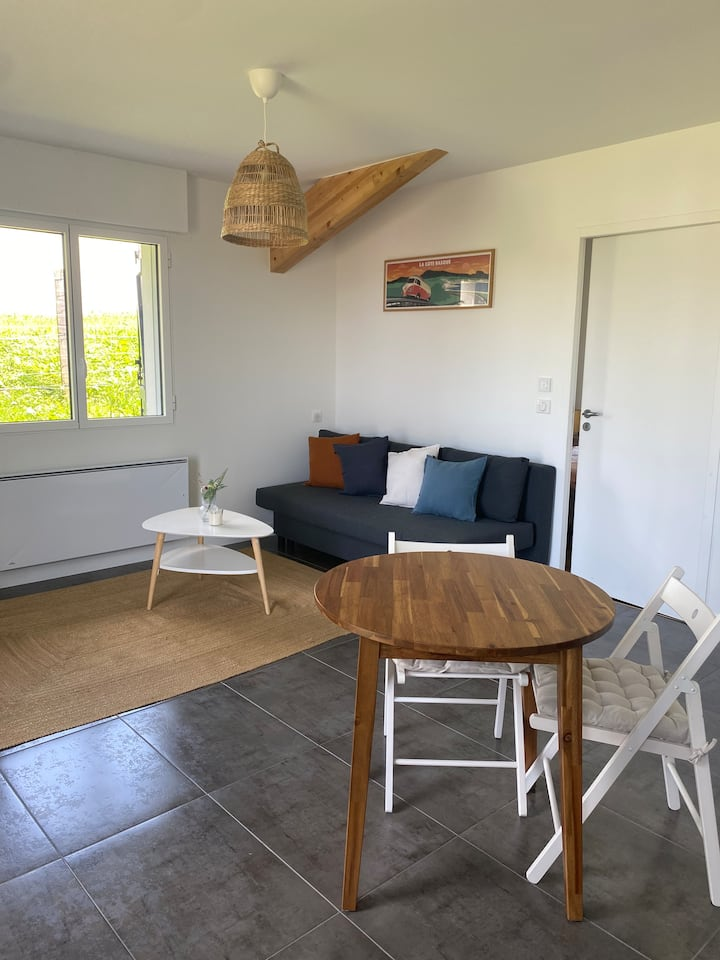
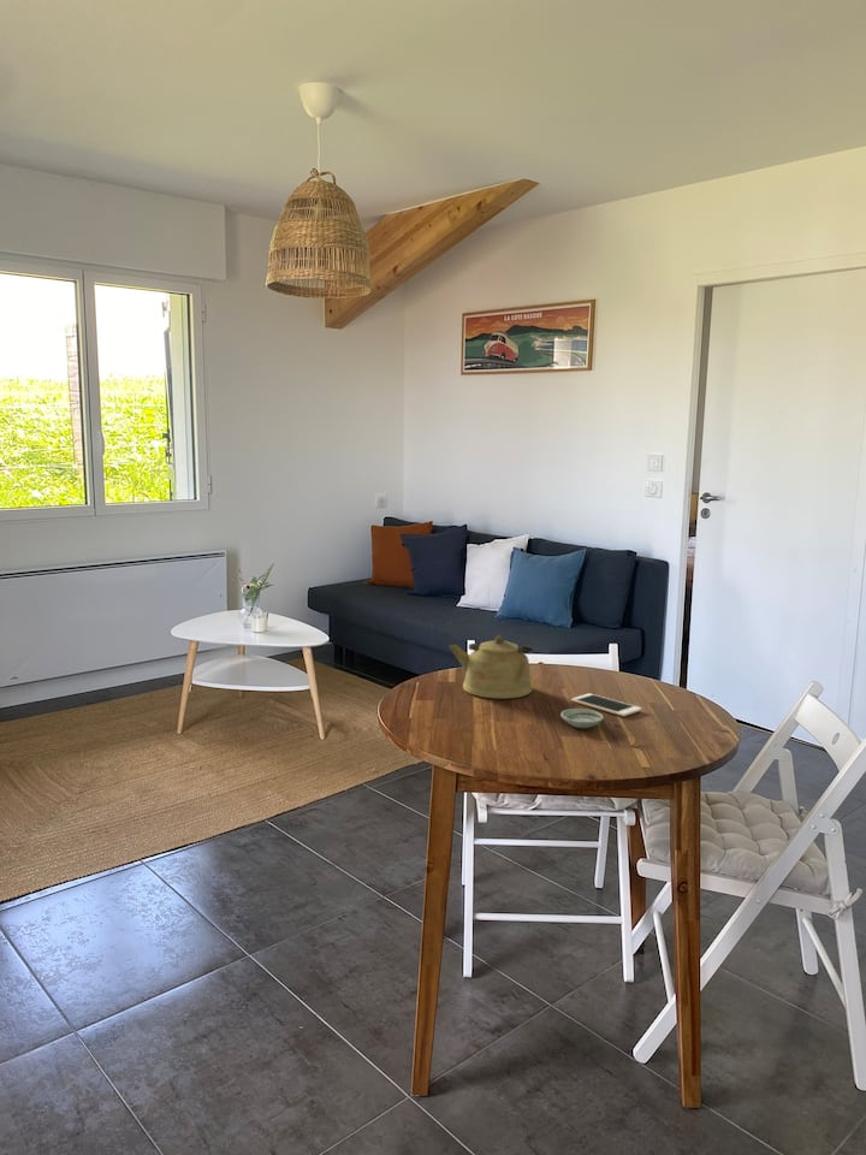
+ saucer (581, 719)
+ cell phone (605, 704)
+ kettle (491, 661)
